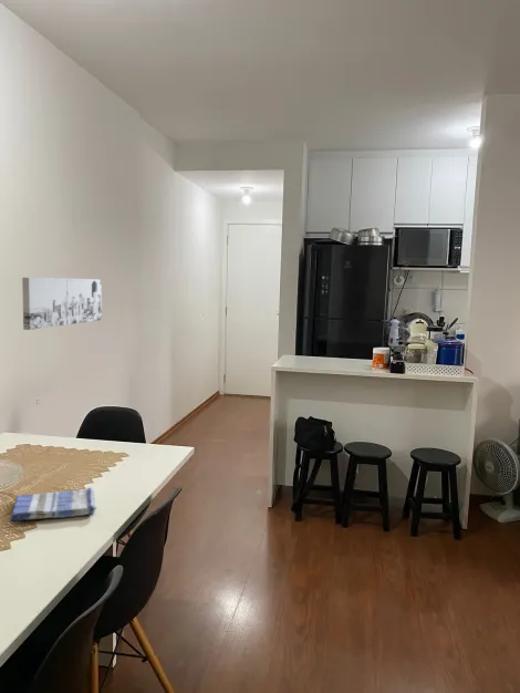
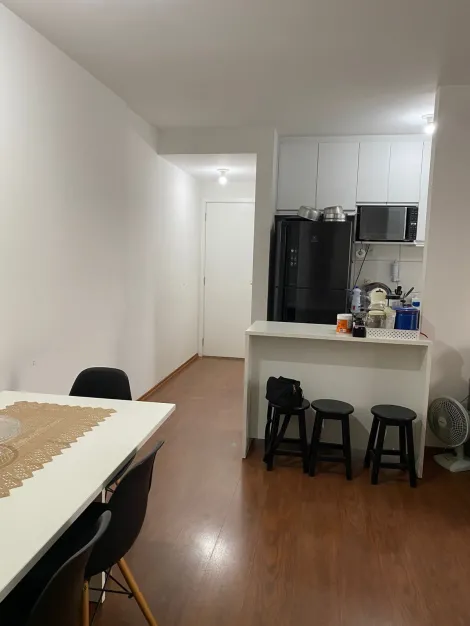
- wall art (66, 301)
- dish towel (55, 503)
